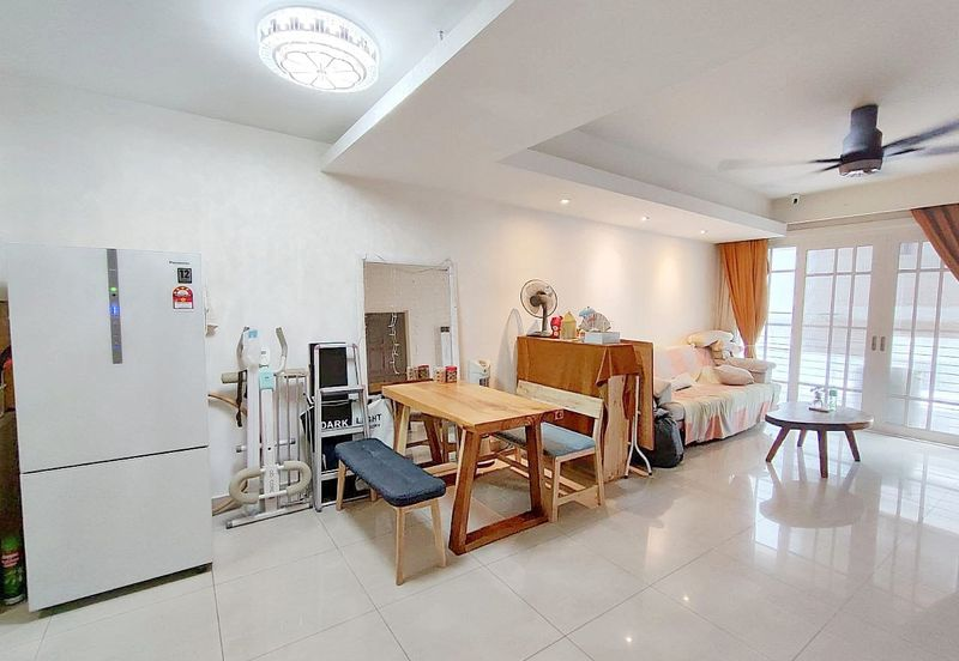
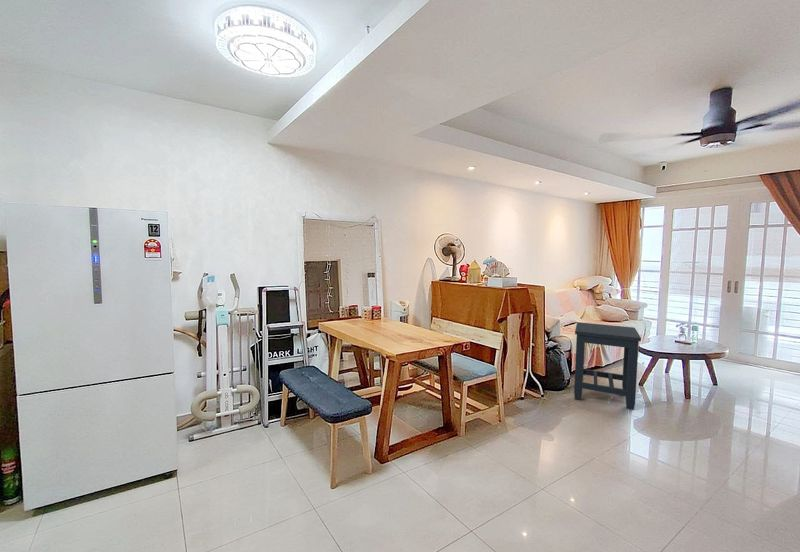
+ side table (600, 371)
